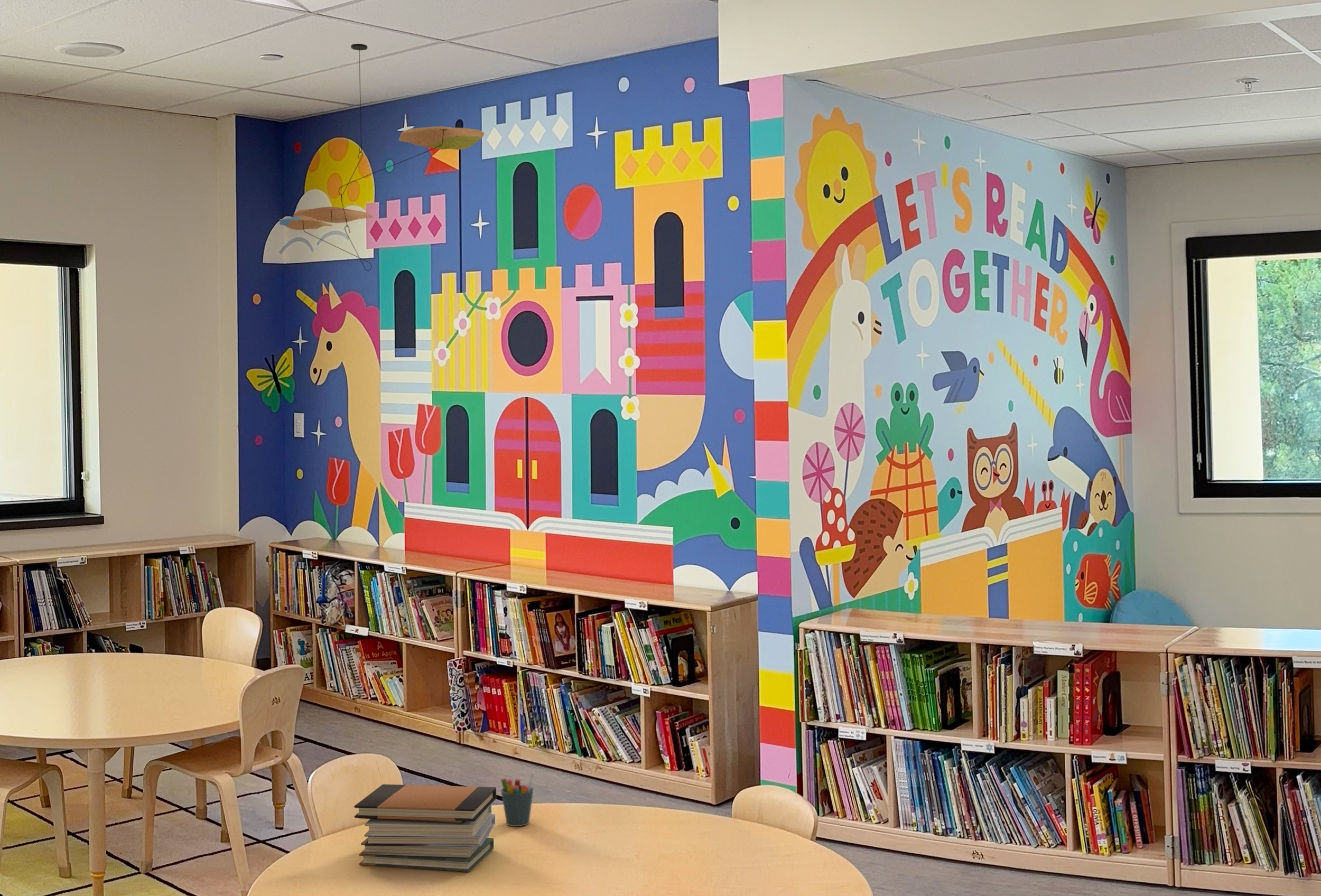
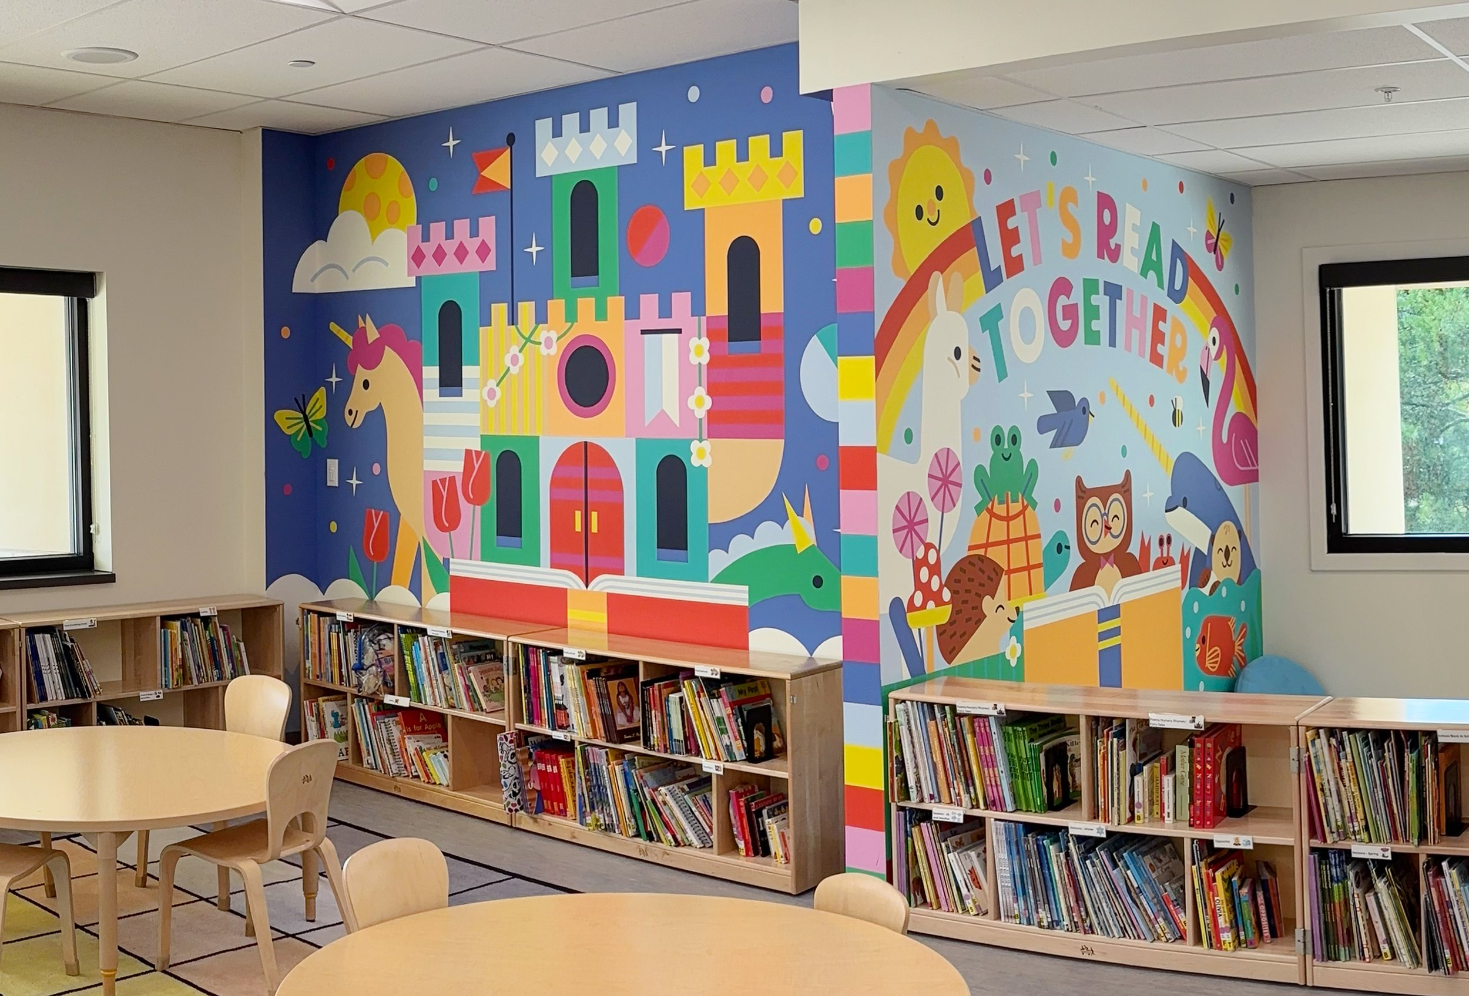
- ceiling mobile (384, 169)
- book stack (429, 826)
- pen holder (517, 797)
